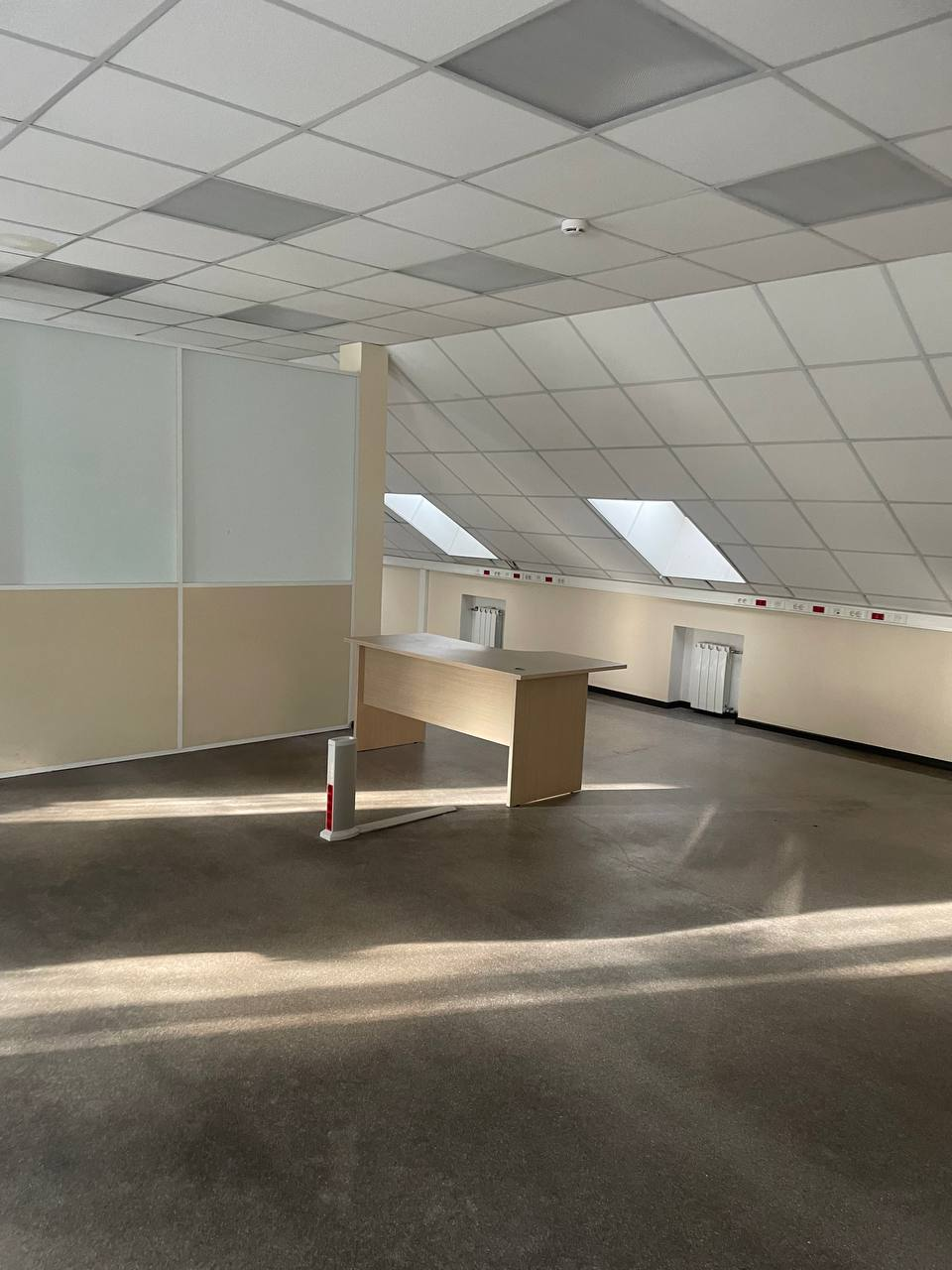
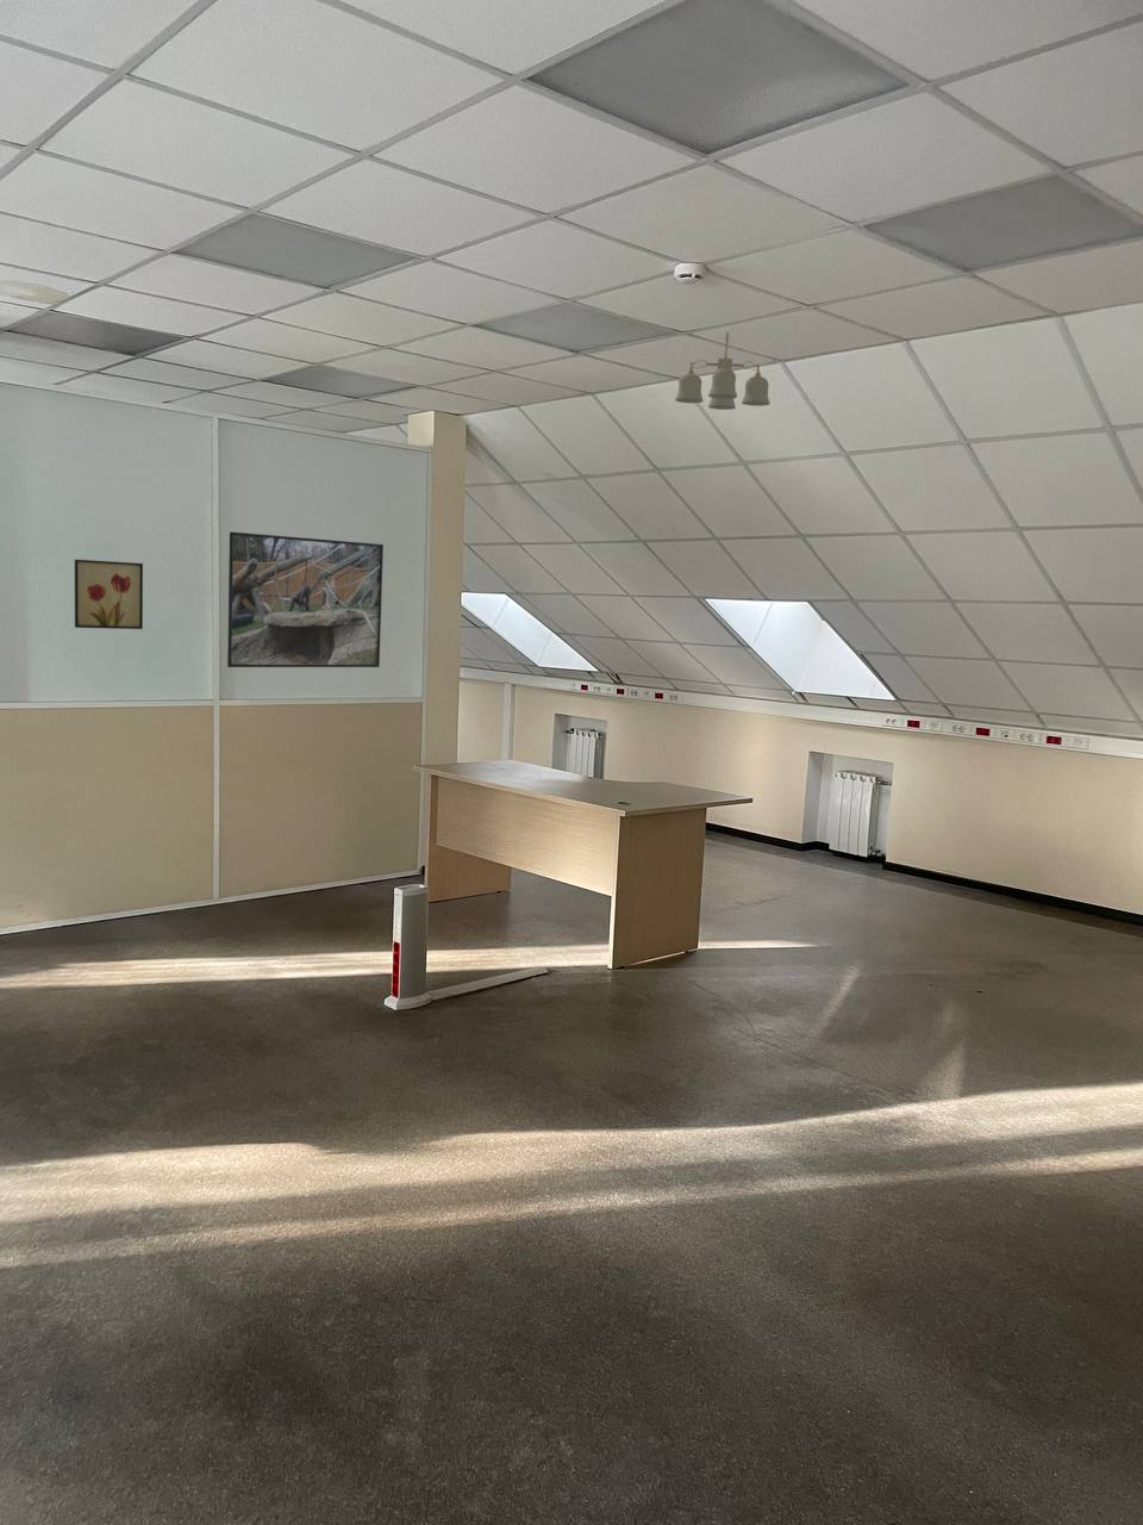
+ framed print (309, 603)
+ ceiling light fixture (724, 367)
+ wall art (108, 594)
